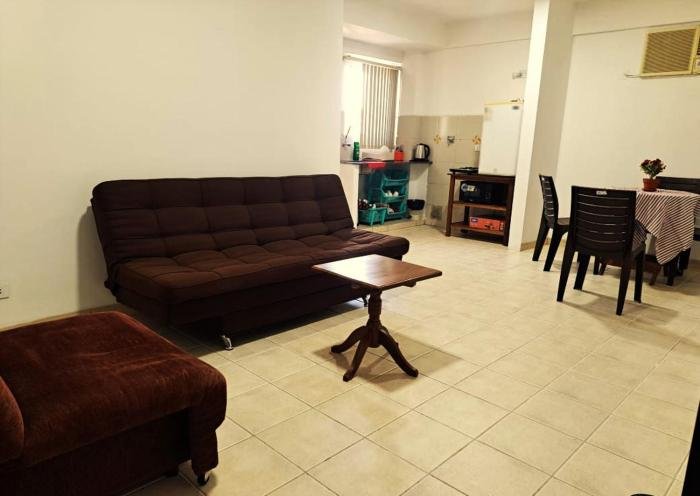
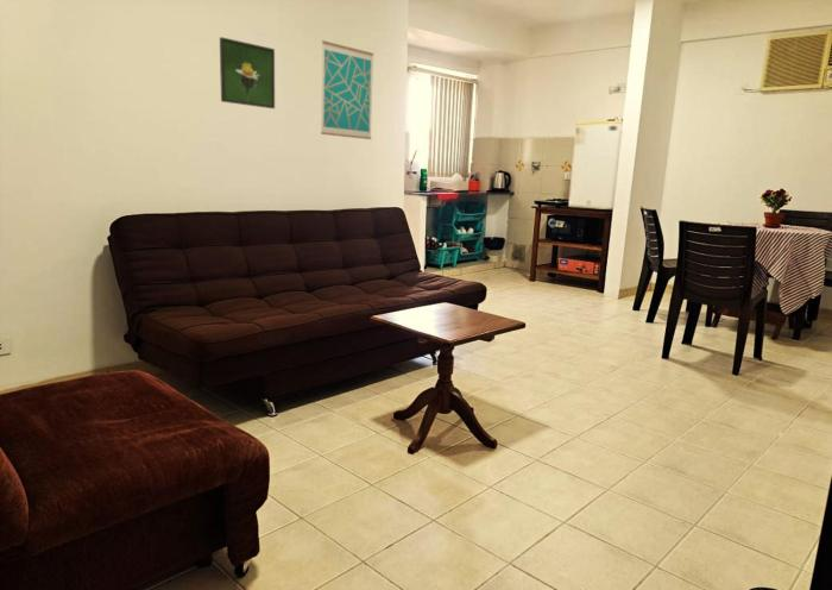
+ wall art (347, 93)
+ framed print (248, 74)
